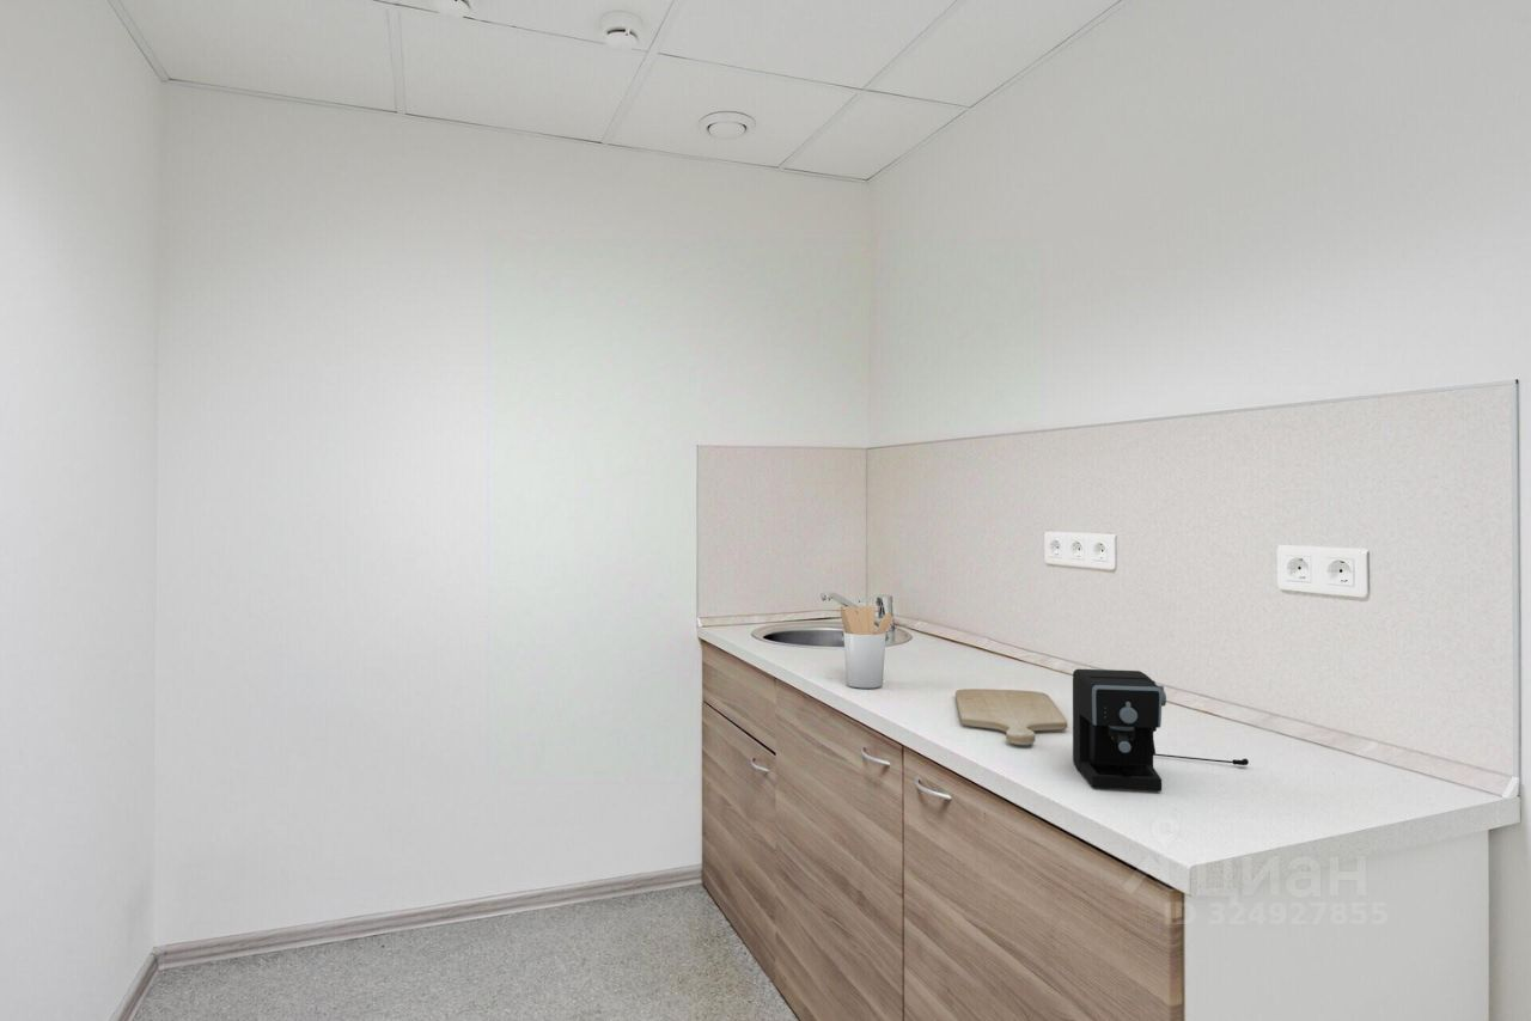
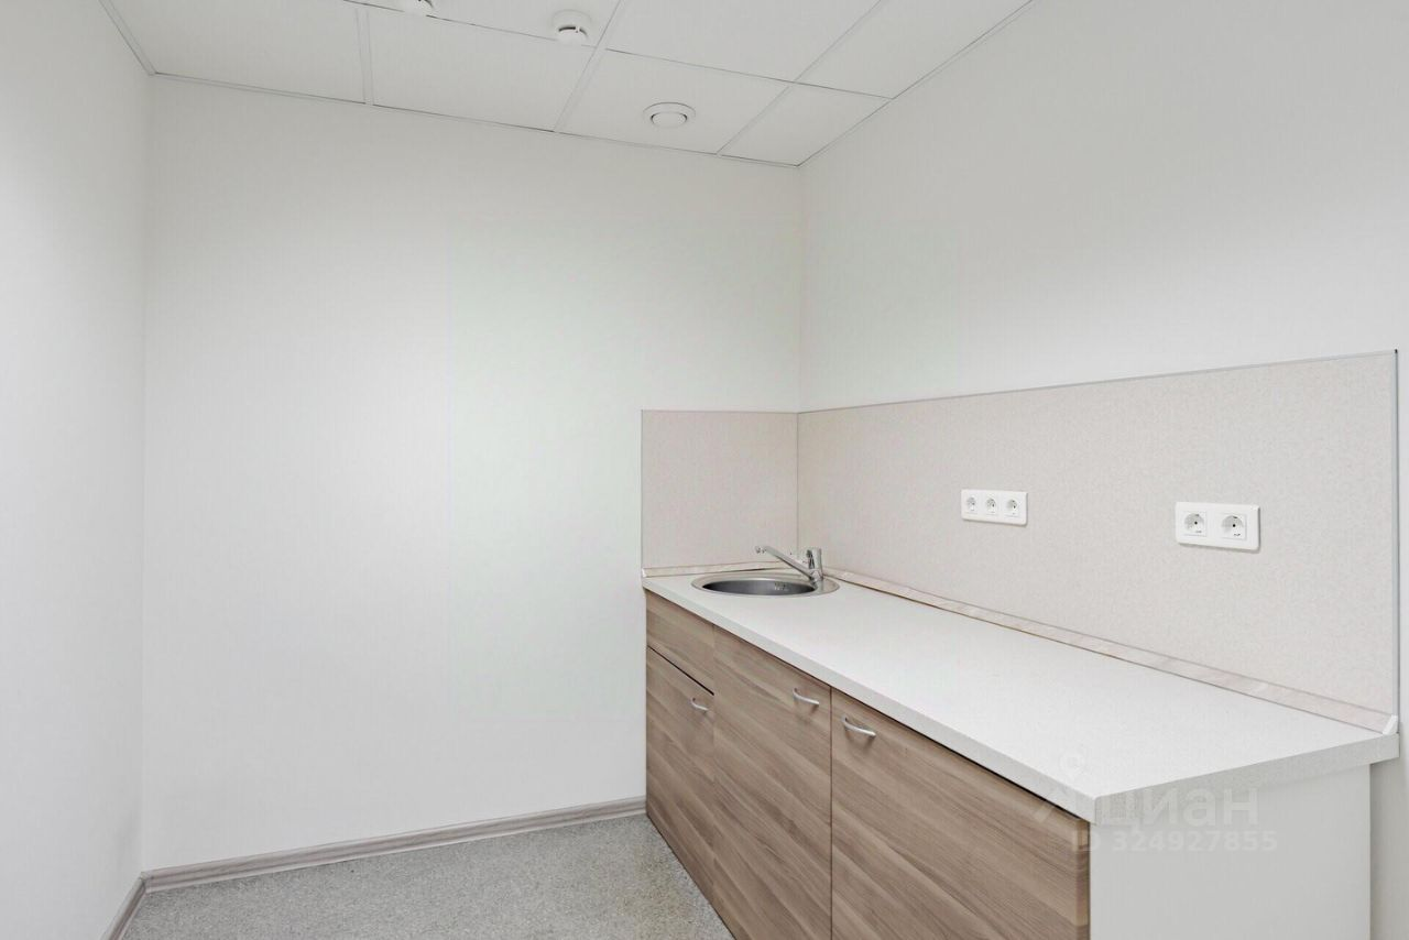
- chopping board (1010, 714)
- coffee maker (1160, 723)
- utensil holder (862, 643)
